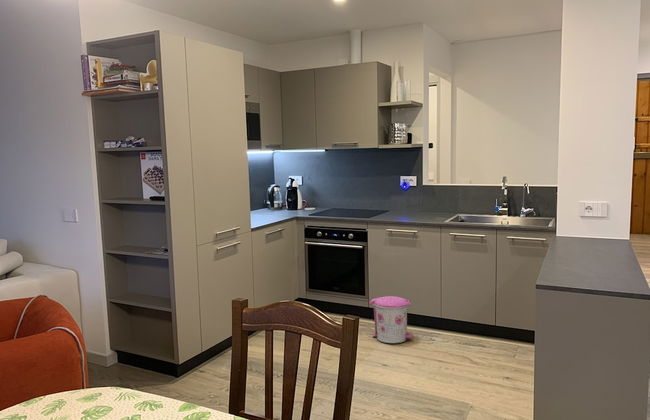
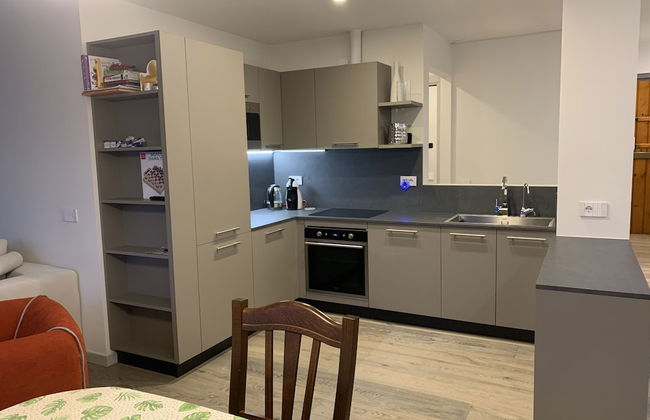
- trash can (391, 318)
